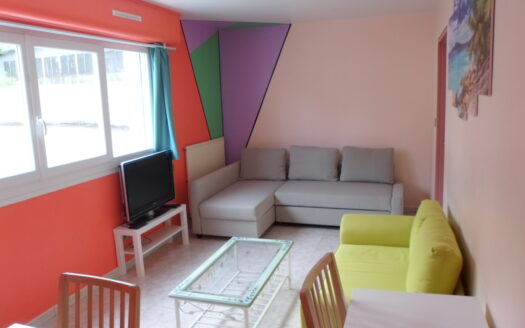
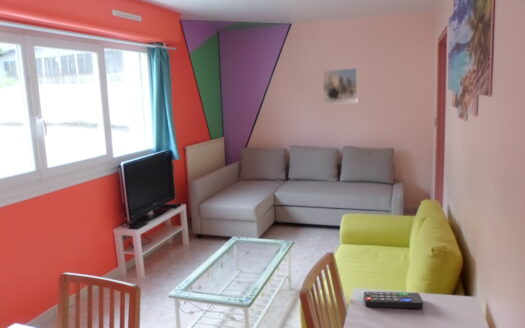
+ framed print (340, 86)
+ remote control (392, 299)
